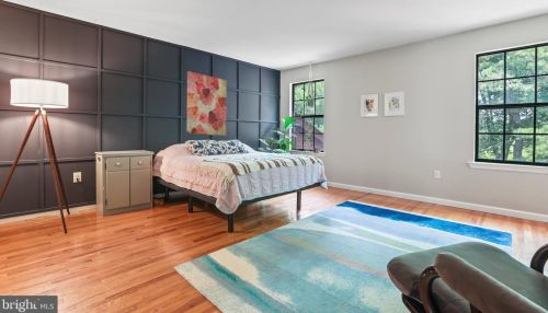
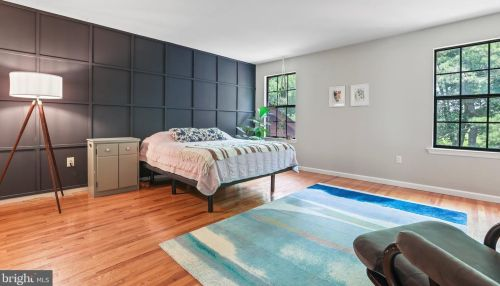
- wall art (207, 105)
